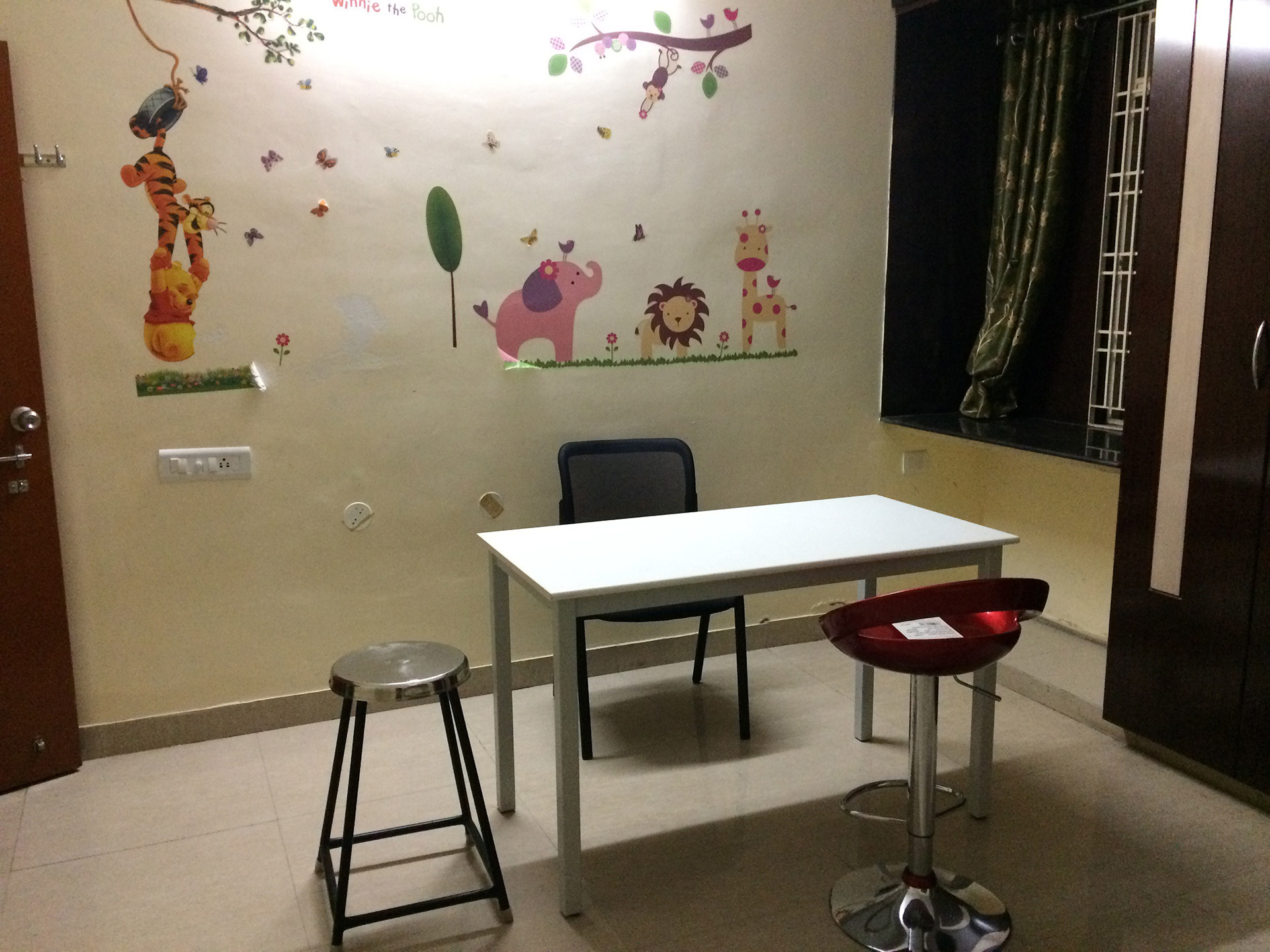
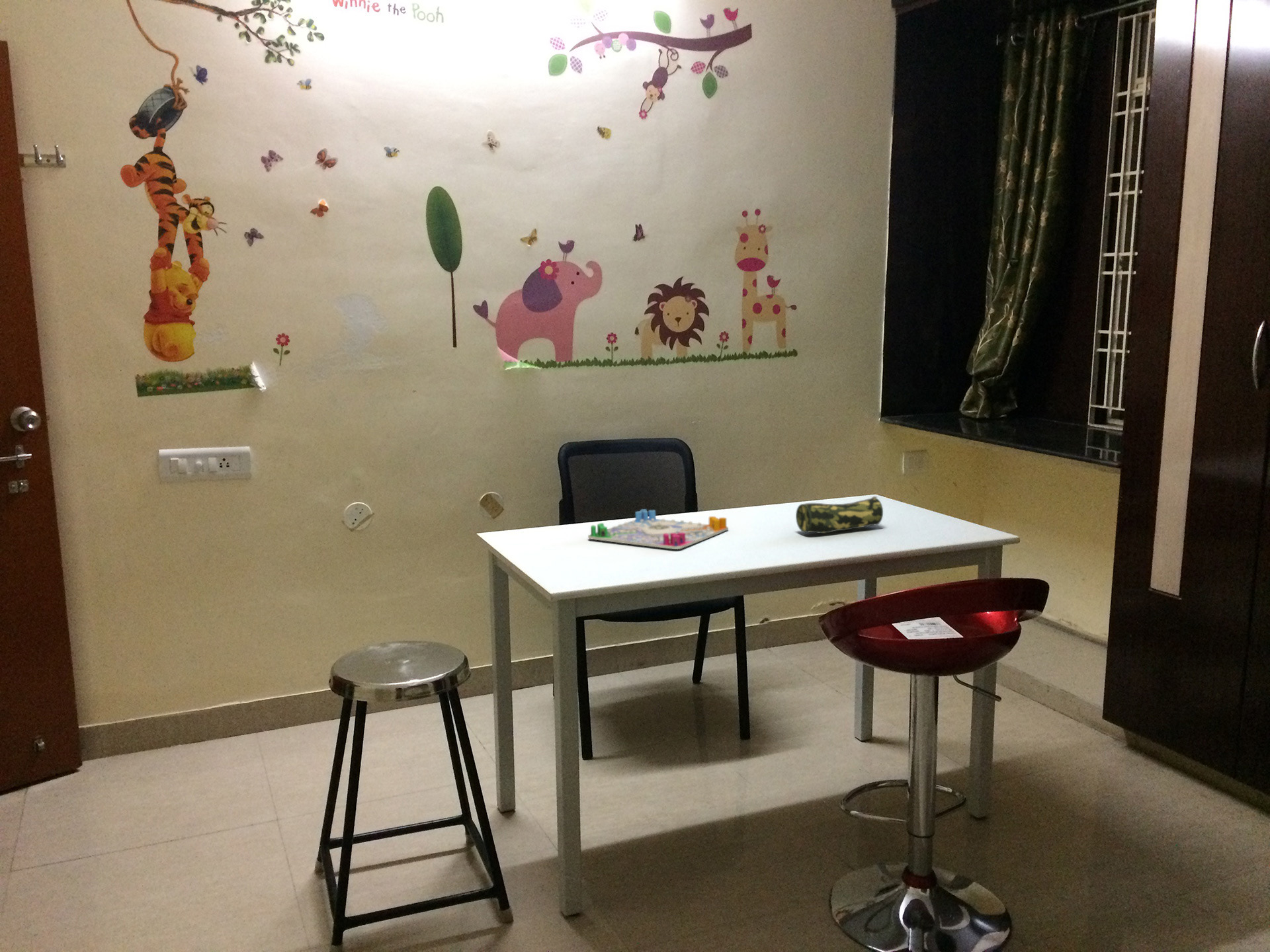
+ board game (659, 528)
+ pencil case (841, 515)
